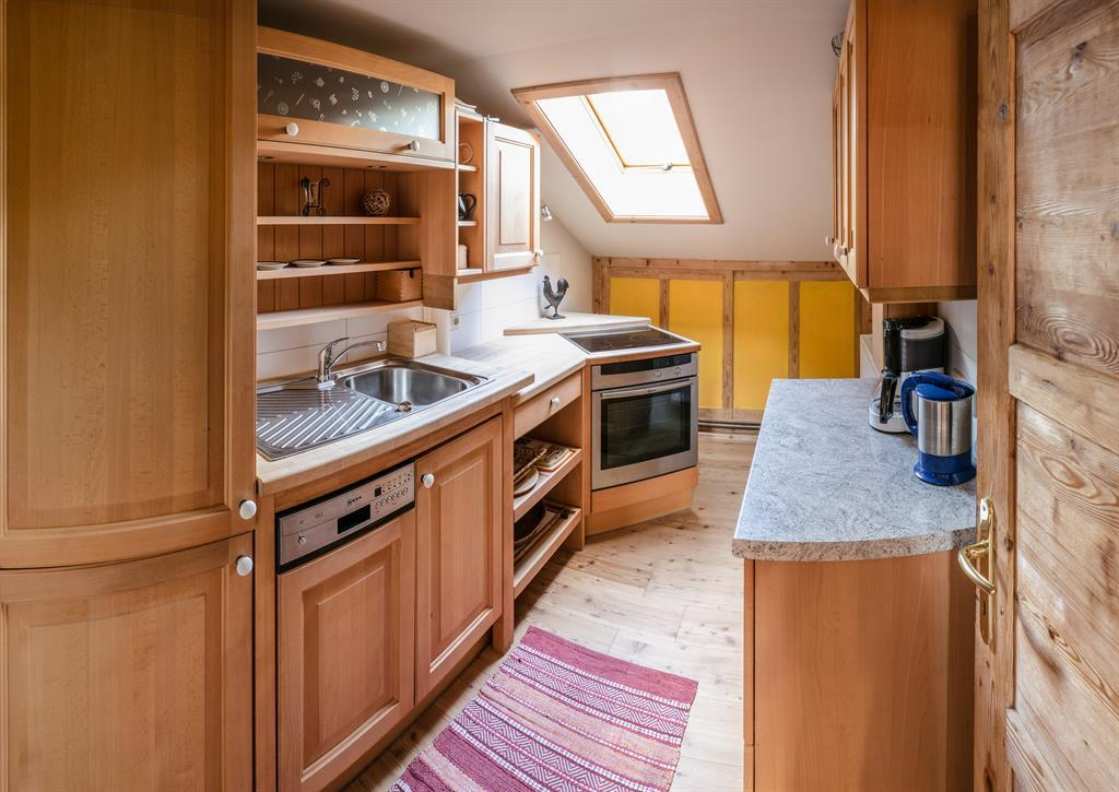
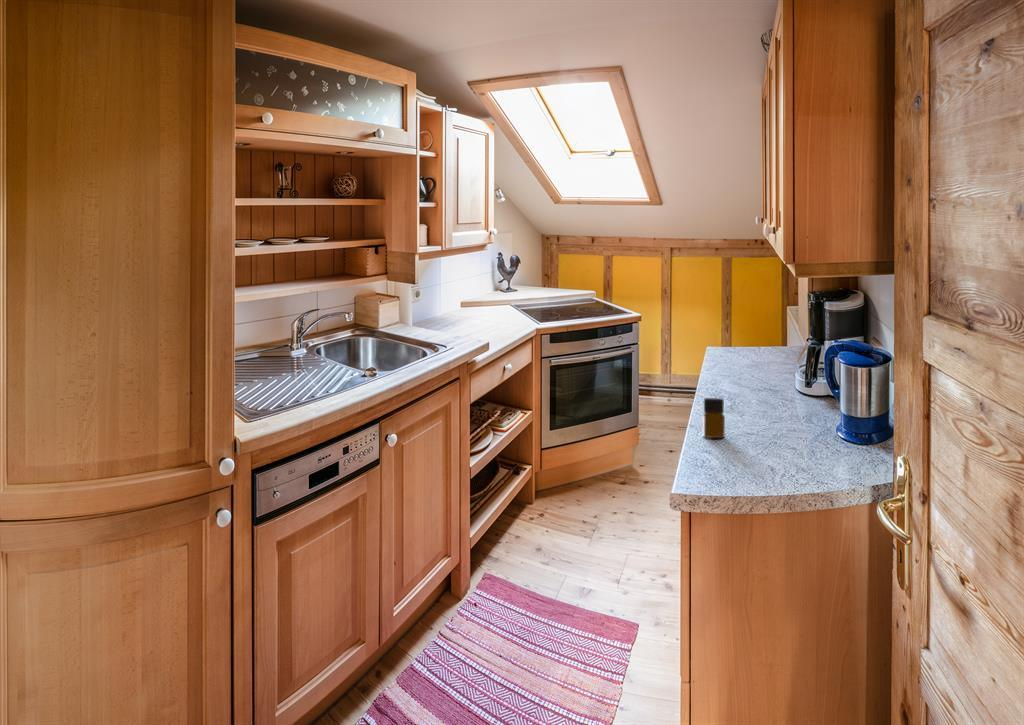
+ bottle (713, 417)
